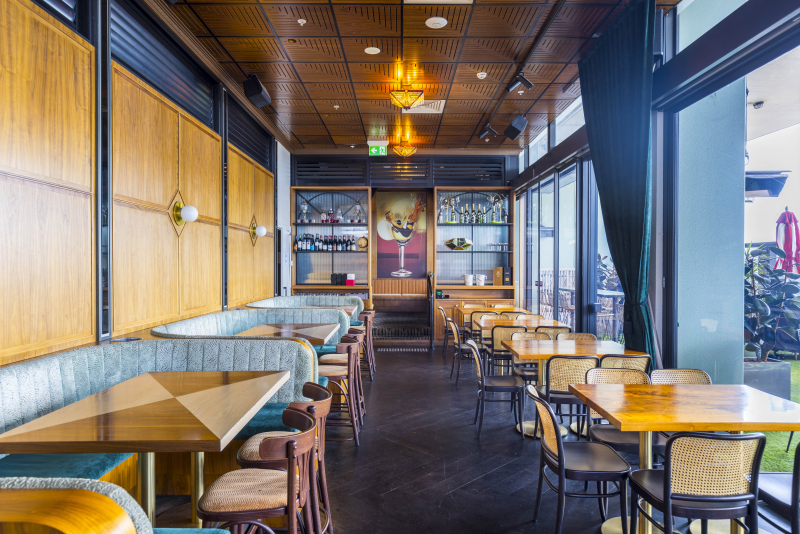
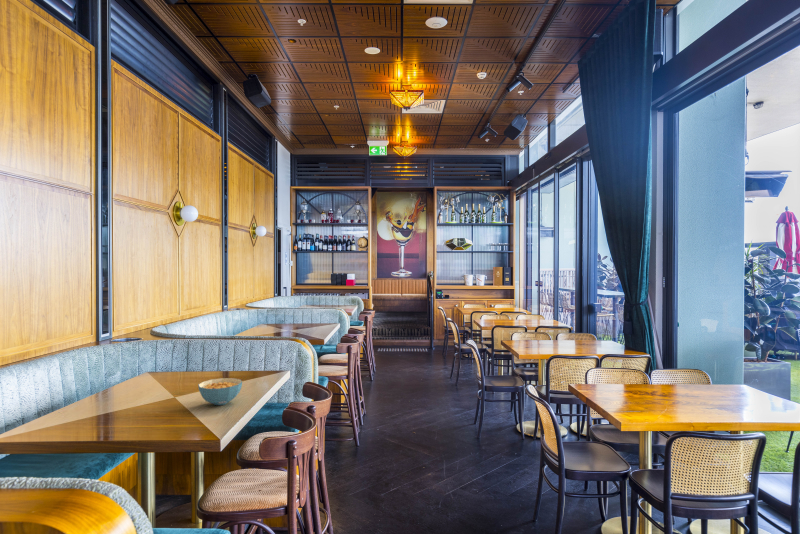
+ cereal bowl (220, 393)
